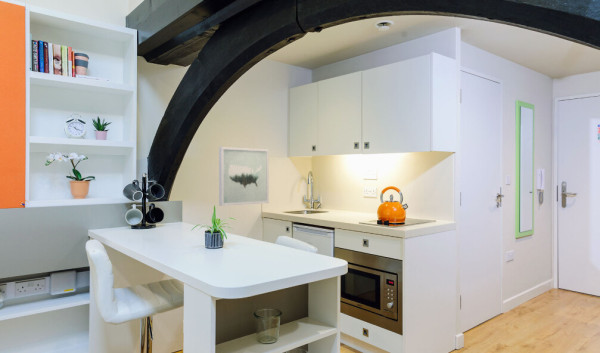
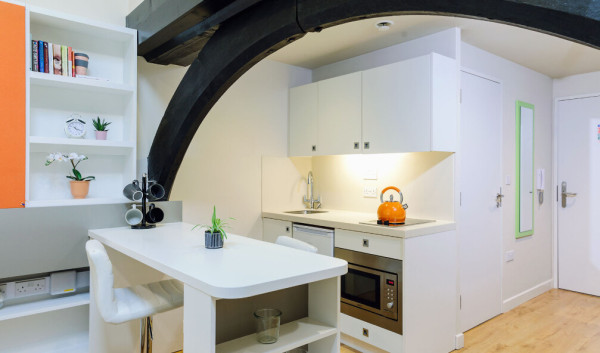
- wall art (244, 176)
